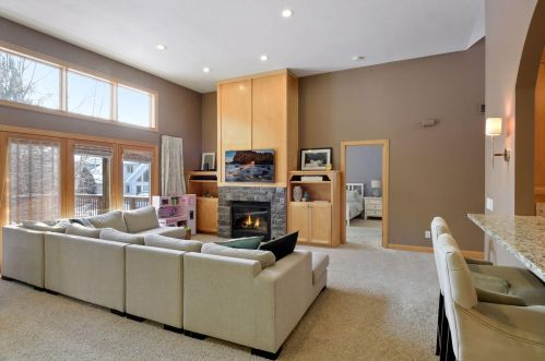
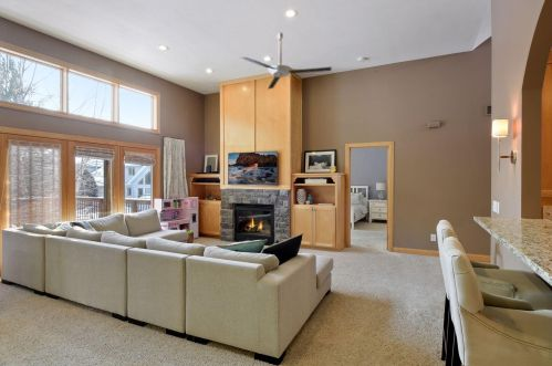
+ ceiling fan (281, 55)
